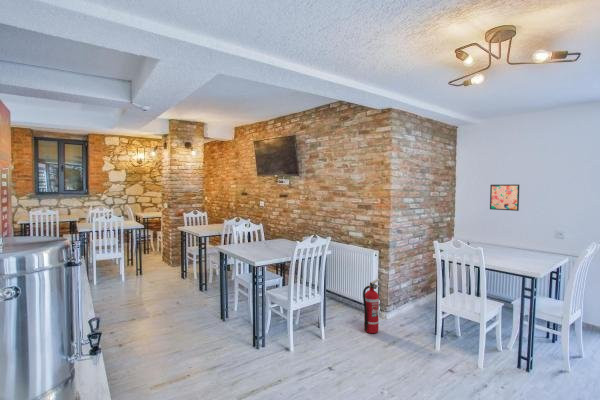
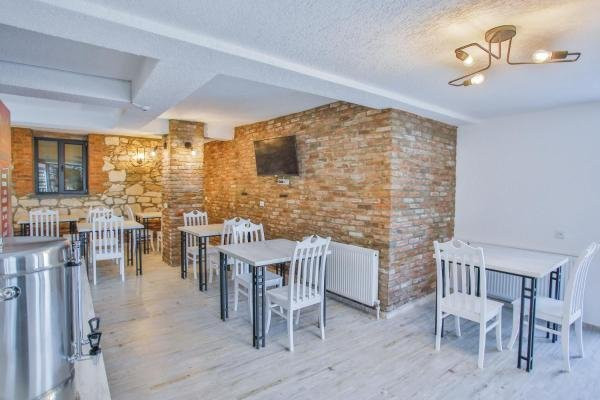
- wall art (504, 197)
- fire extinguisher (371, 306)
